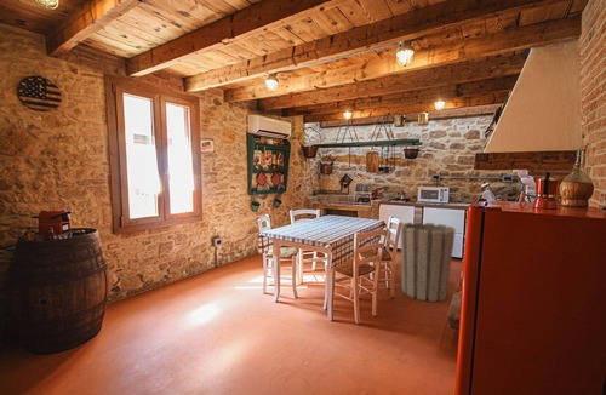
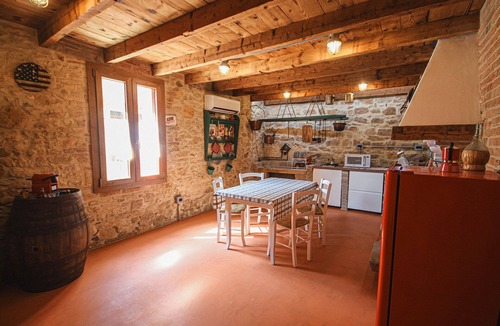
- trash can (424, 259)
